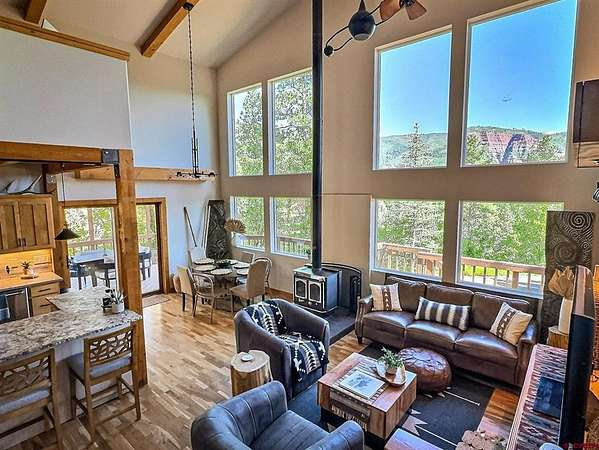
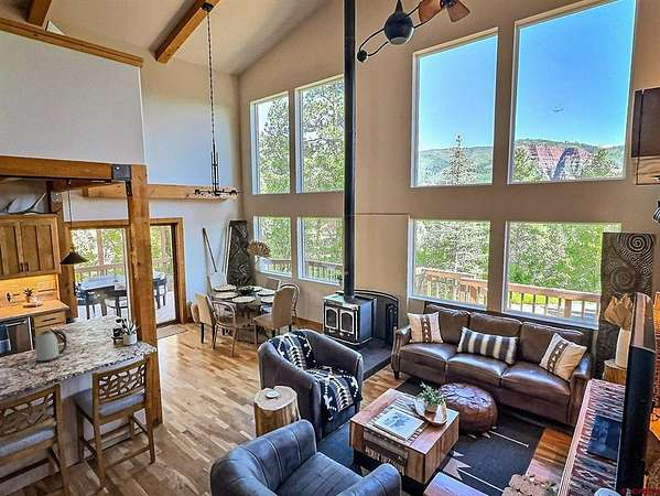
+ kettle (51, 344)
